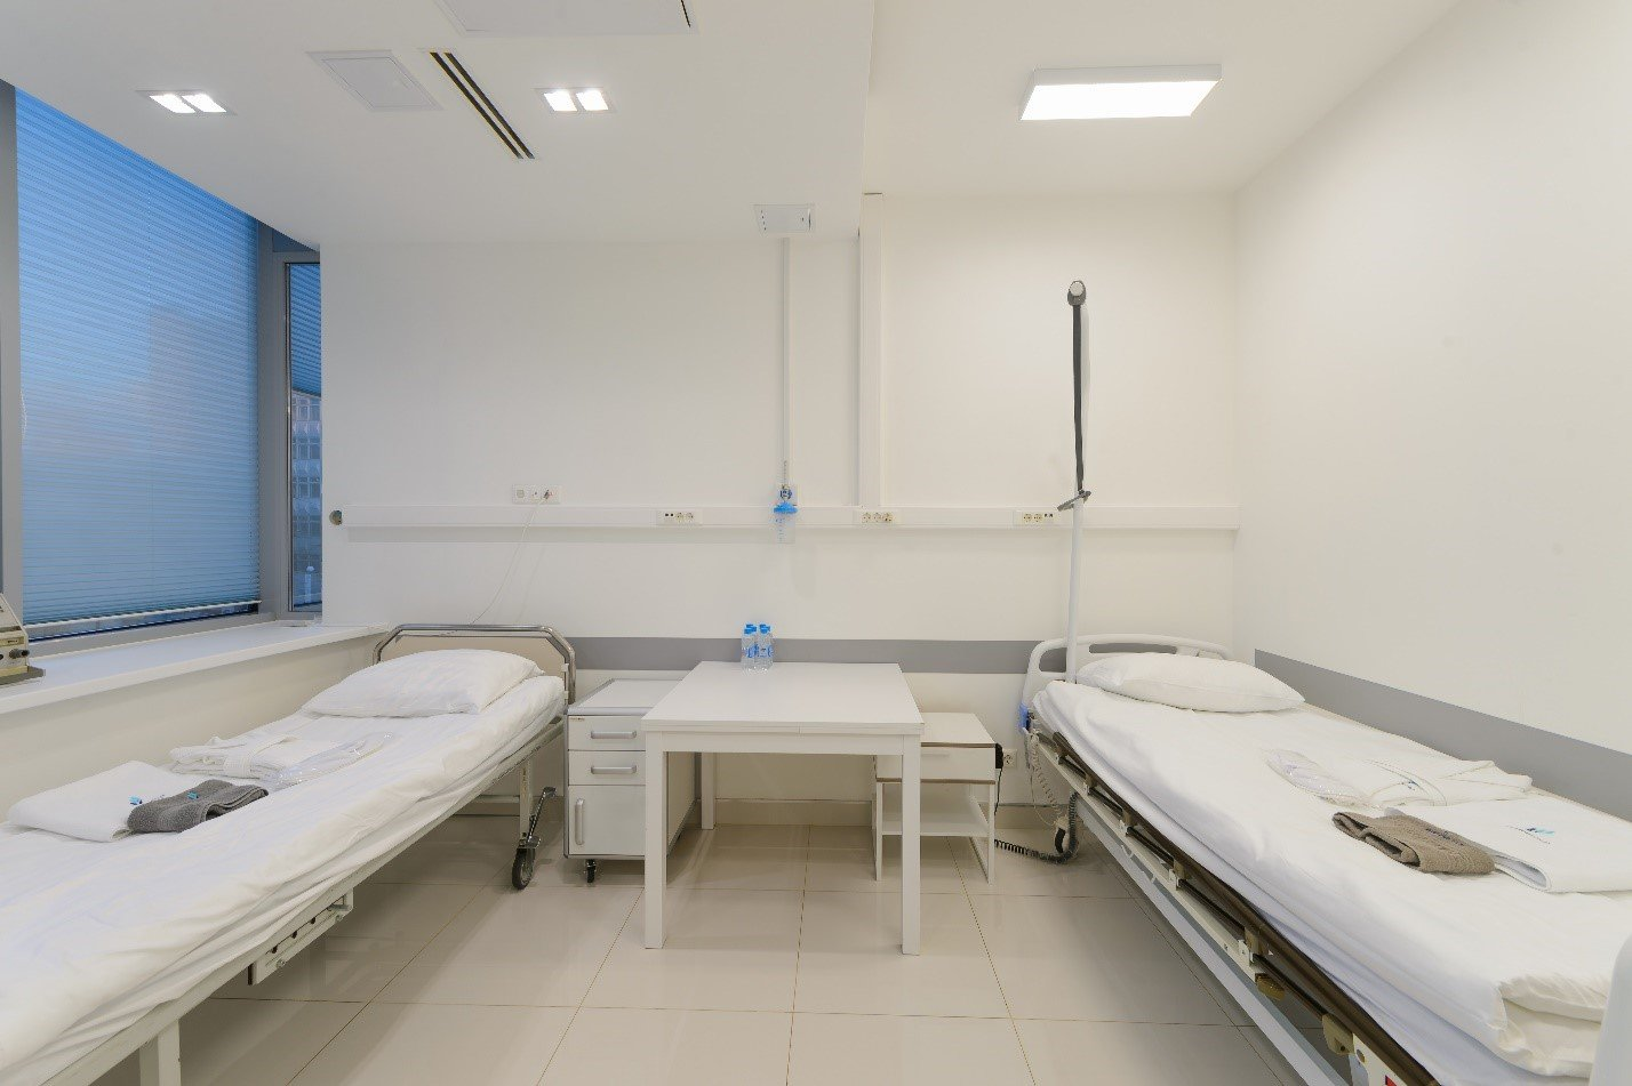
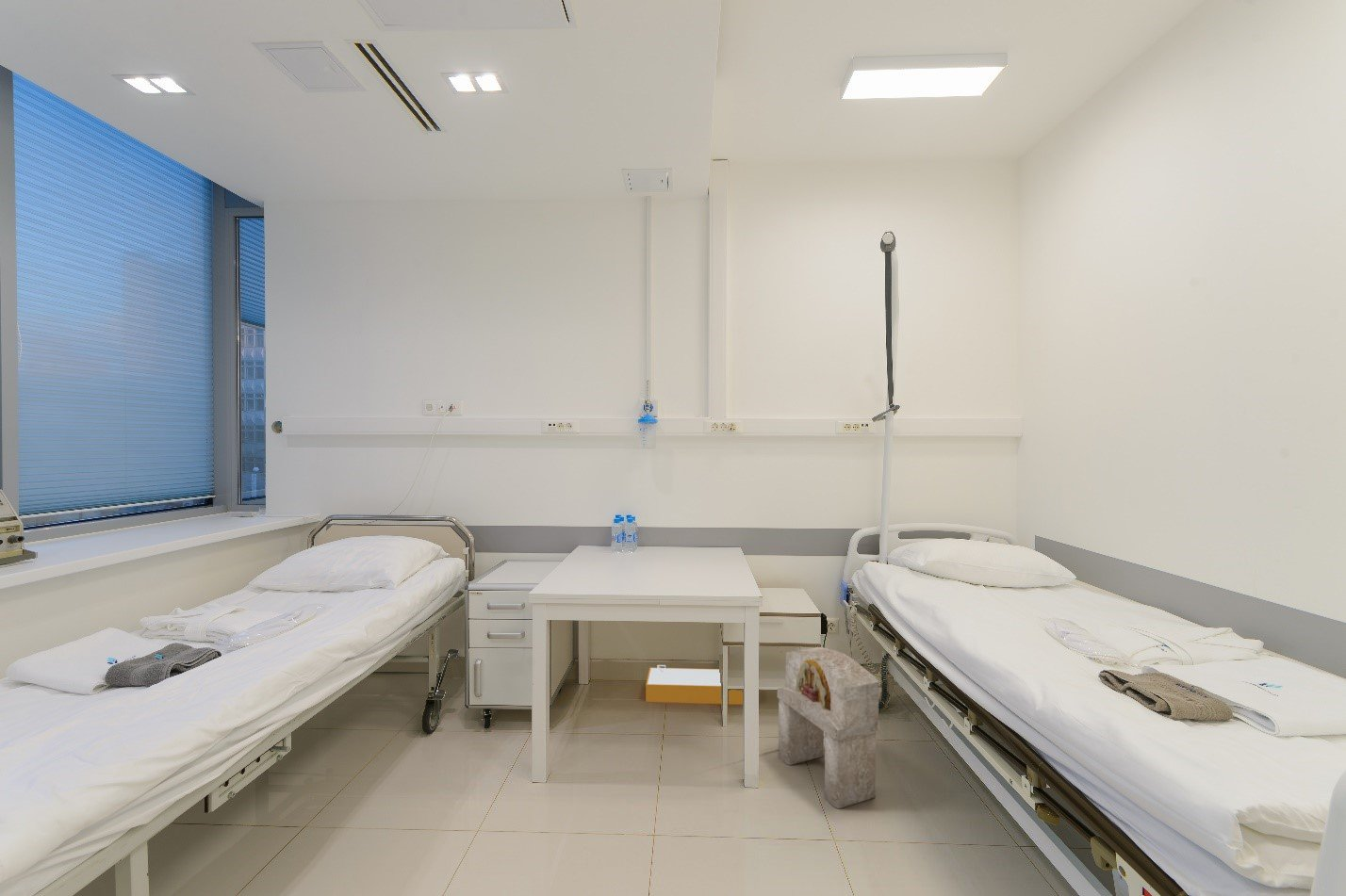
+ storage bin (698, 684)
+ stool (825, 716)
